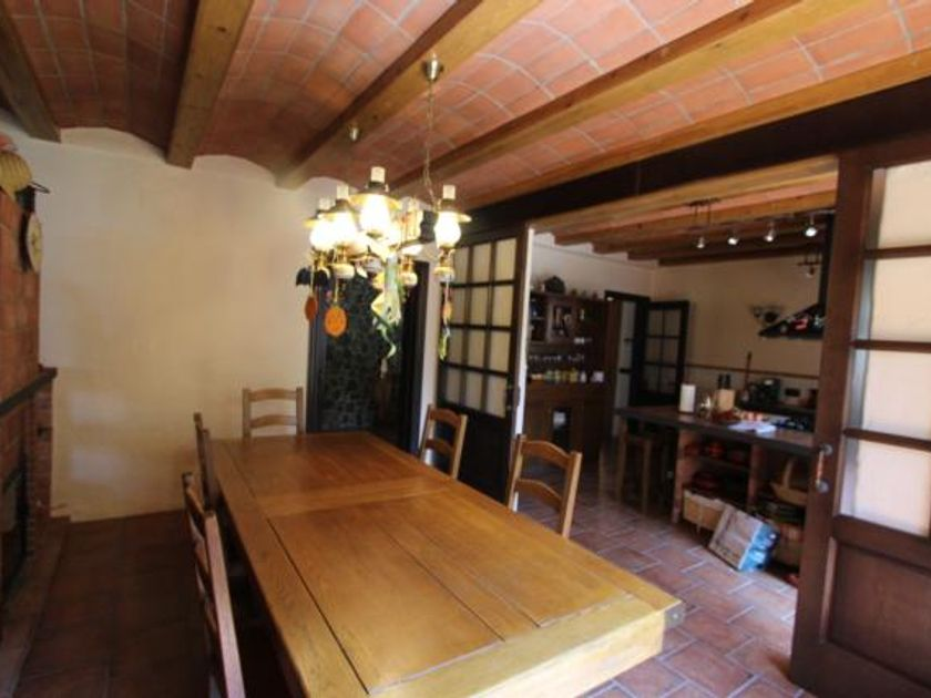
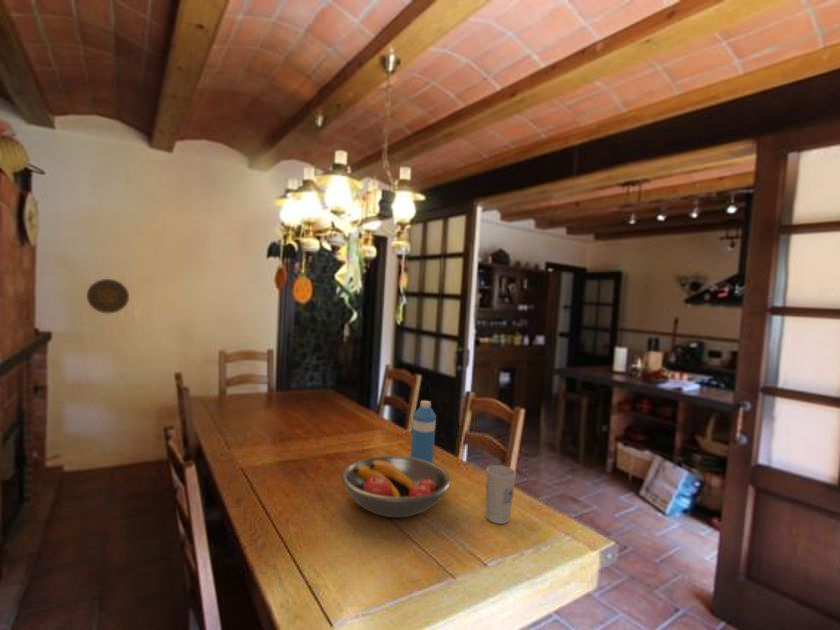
+ cup (499, 494)
+ decorative plate (108, 296)
+ fruit bowl (395, 486)
+ water bottle (423, 432)
